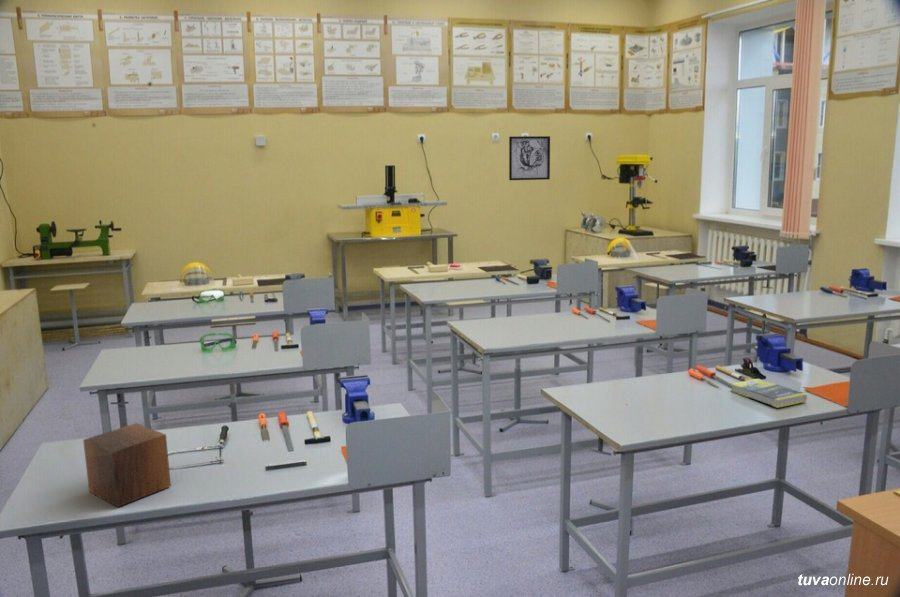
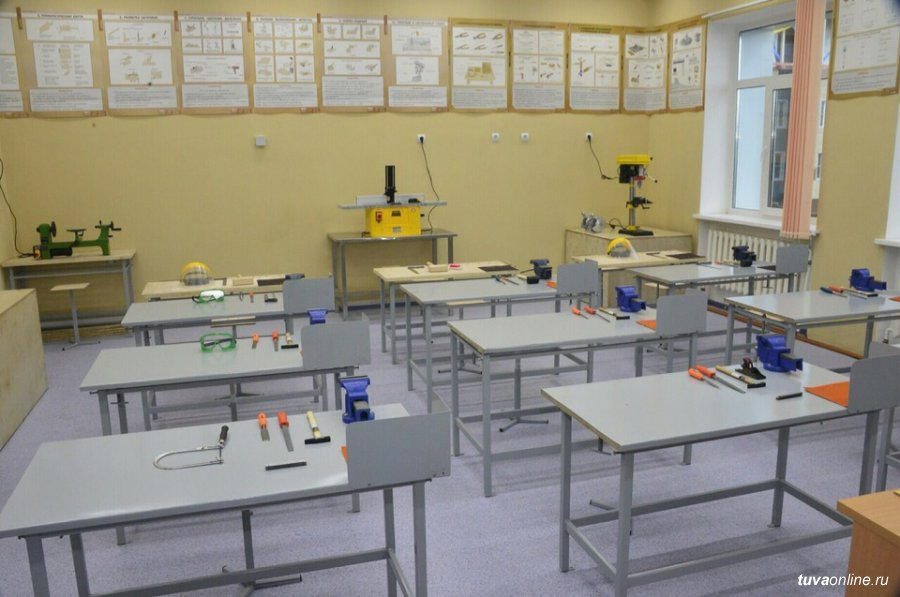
- book (767, 392)
- wall art (529, 158)
- wooden block (127, 463)
